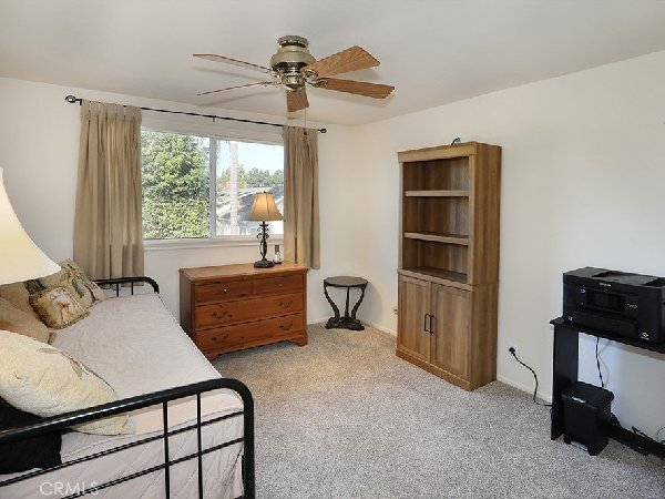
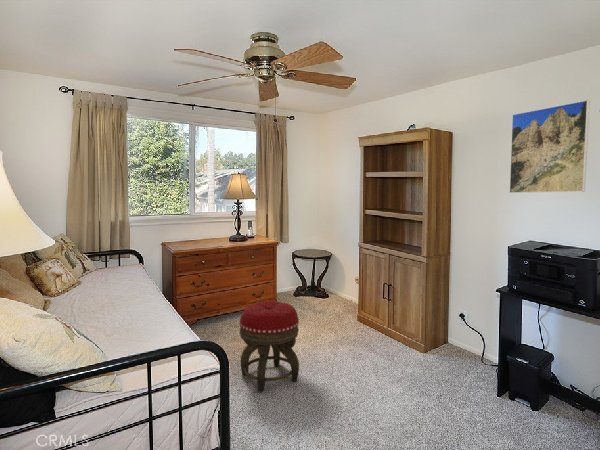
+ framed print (546, 150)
+ footstool (269, 341)
